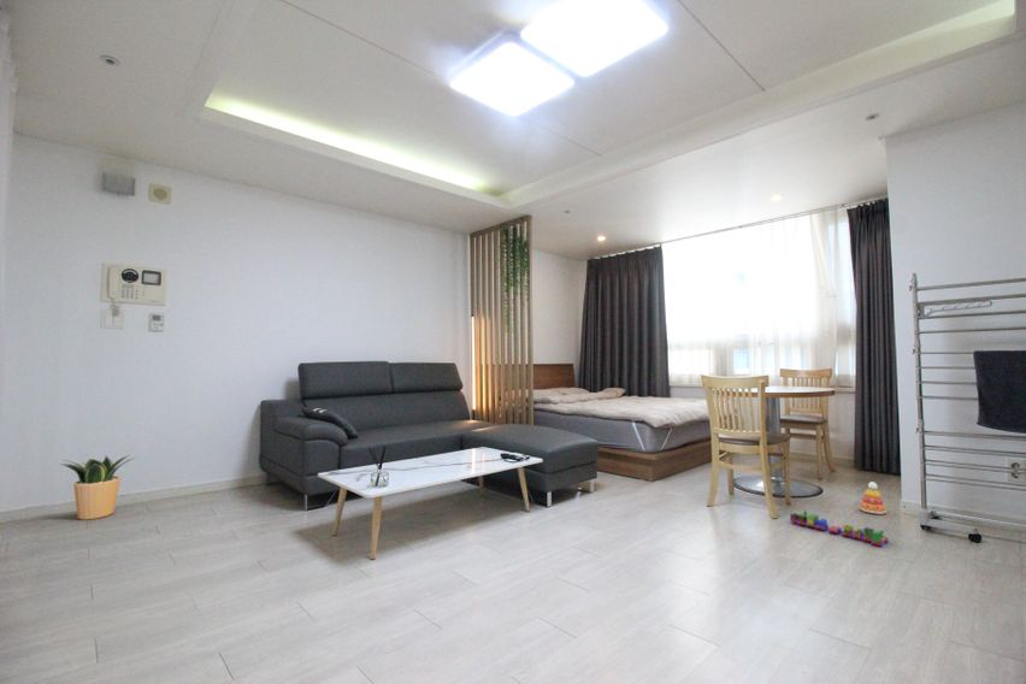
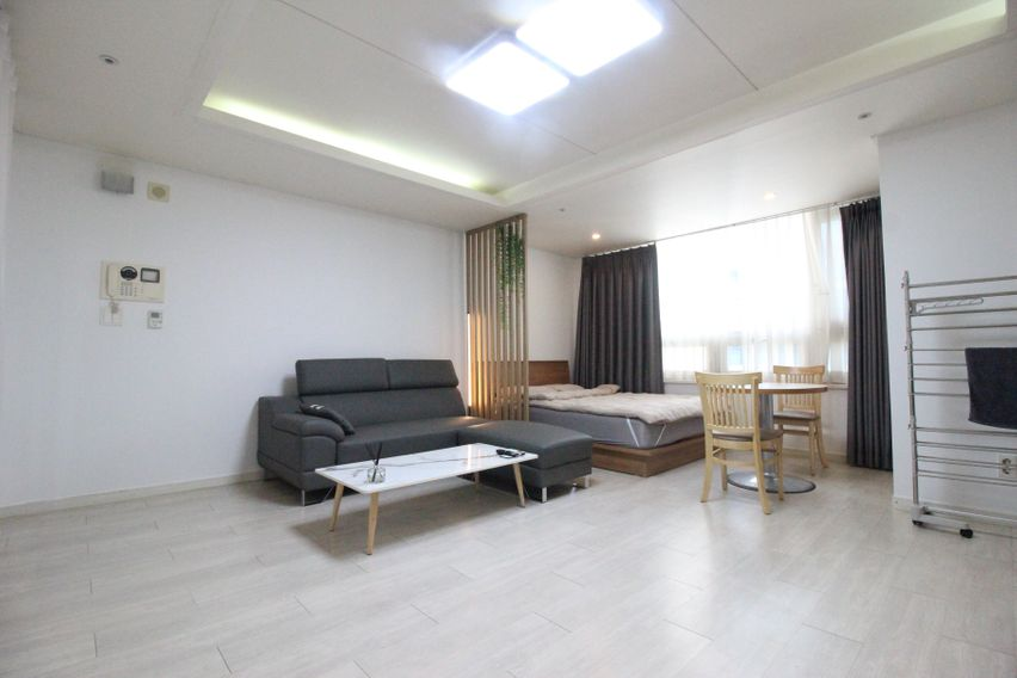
- potted plant (98, 485)
- toy train (835, 526)
- stacking toy (872, 496)
